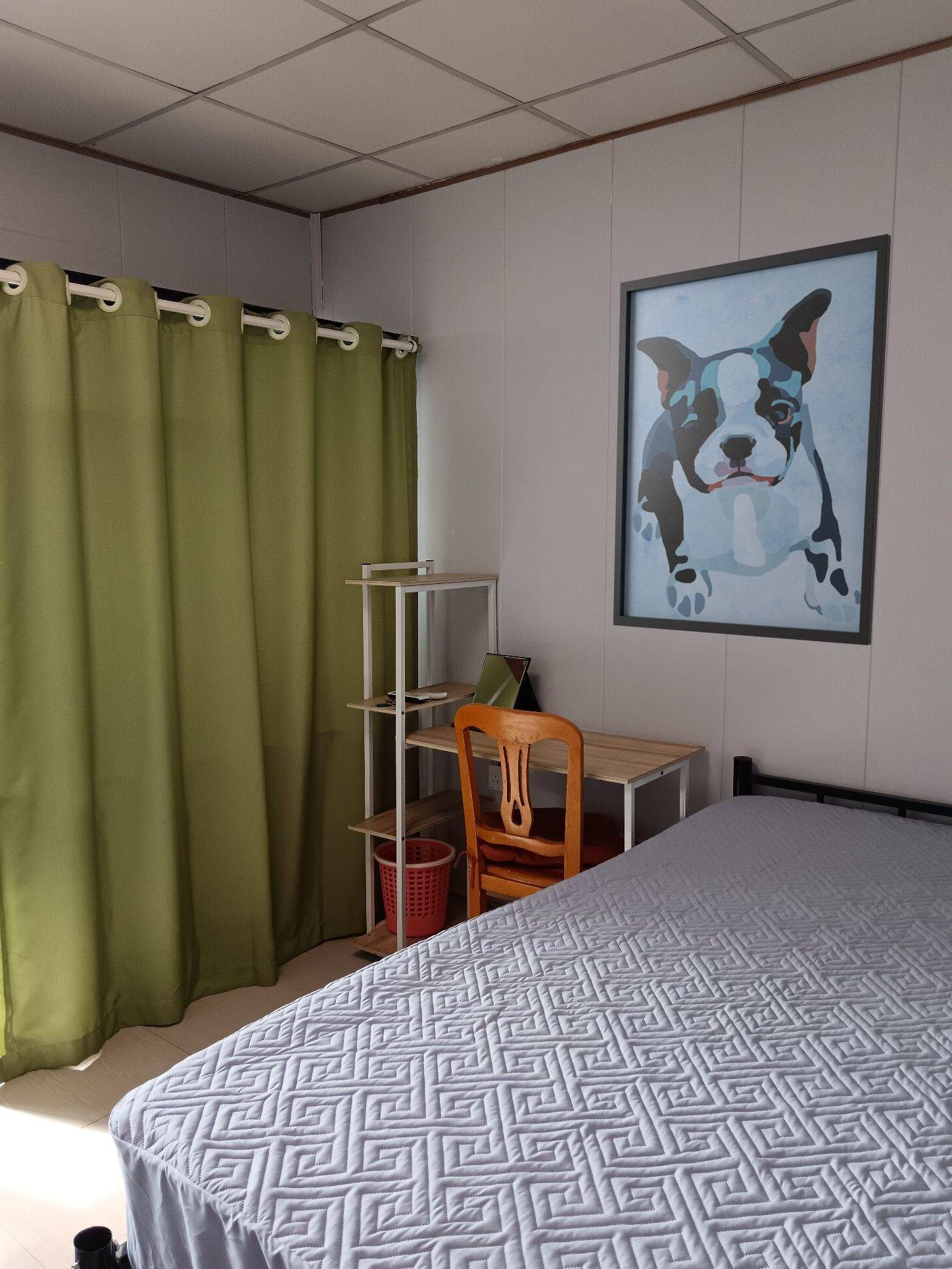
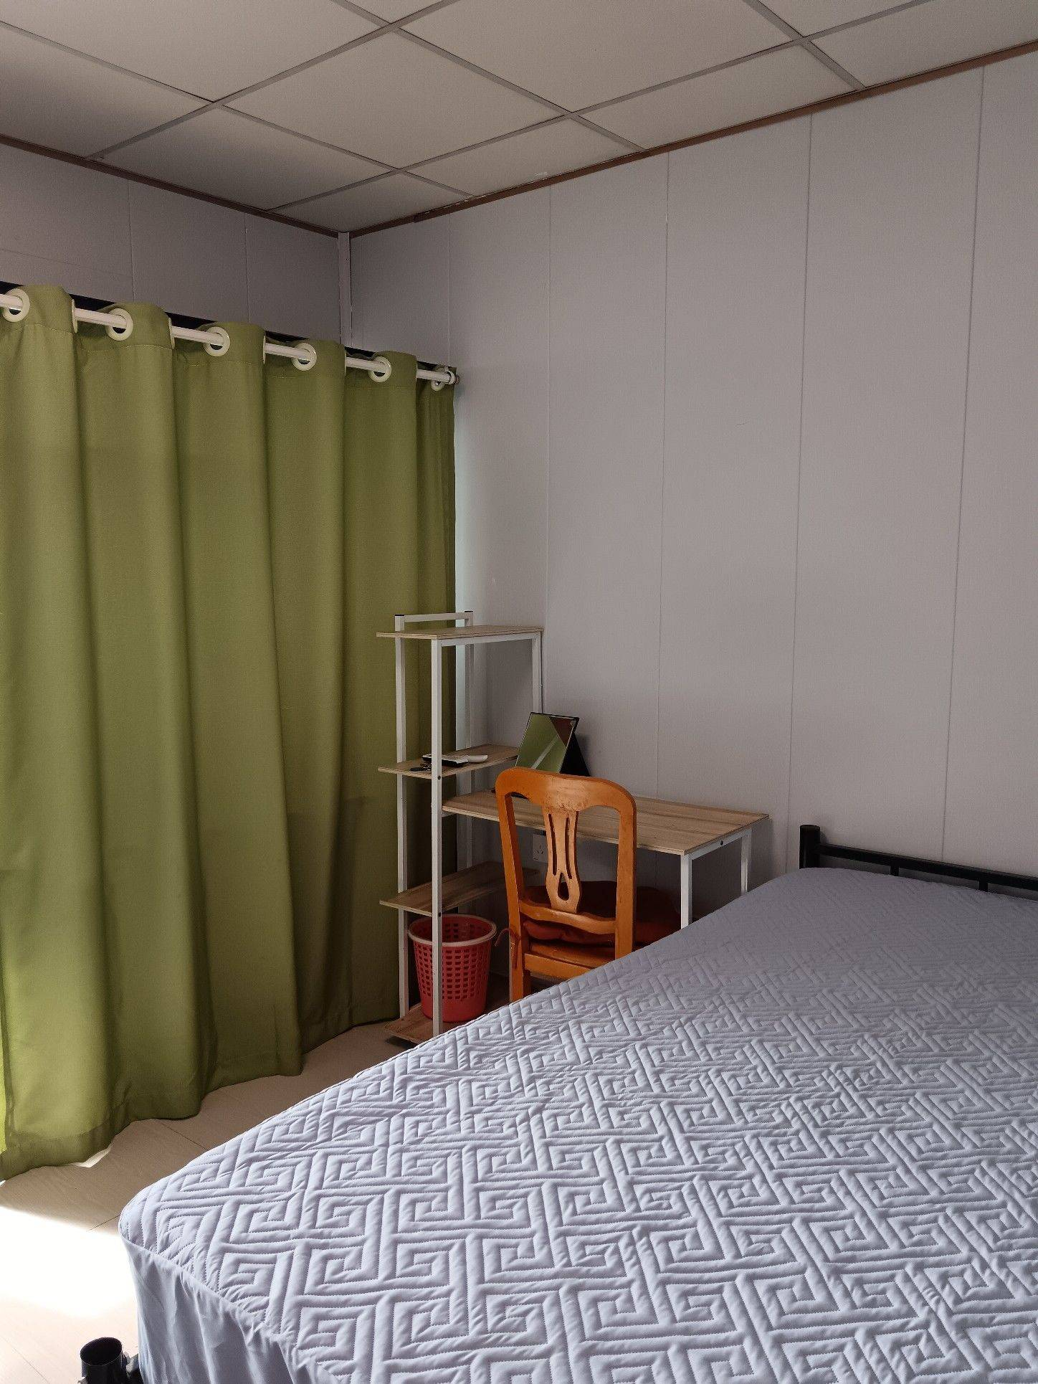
- wall art (737, 451)
